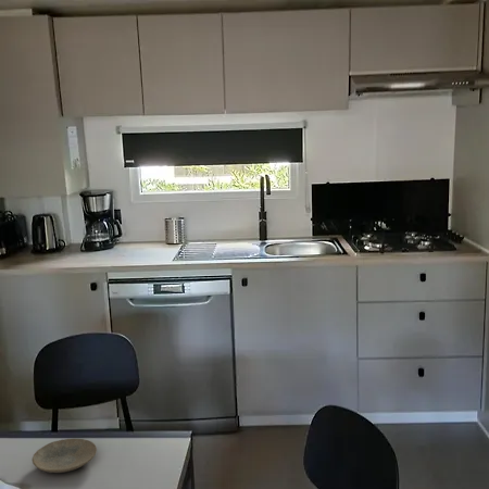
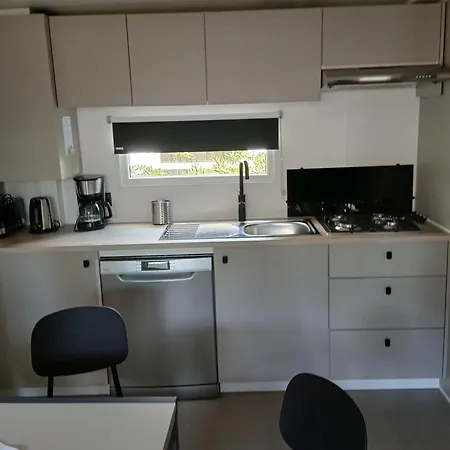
- plate (65, 457)
